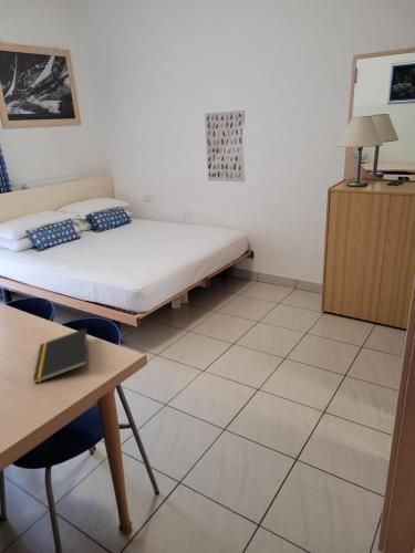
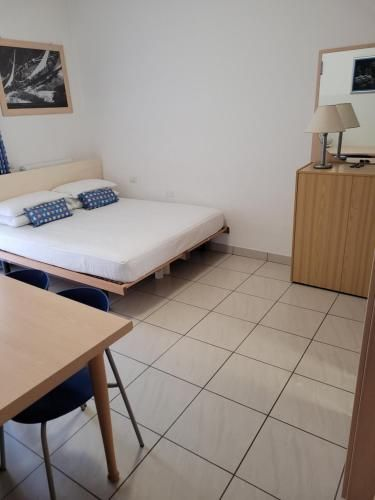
- wall art (225, 147)
- notepad (62, 353)
